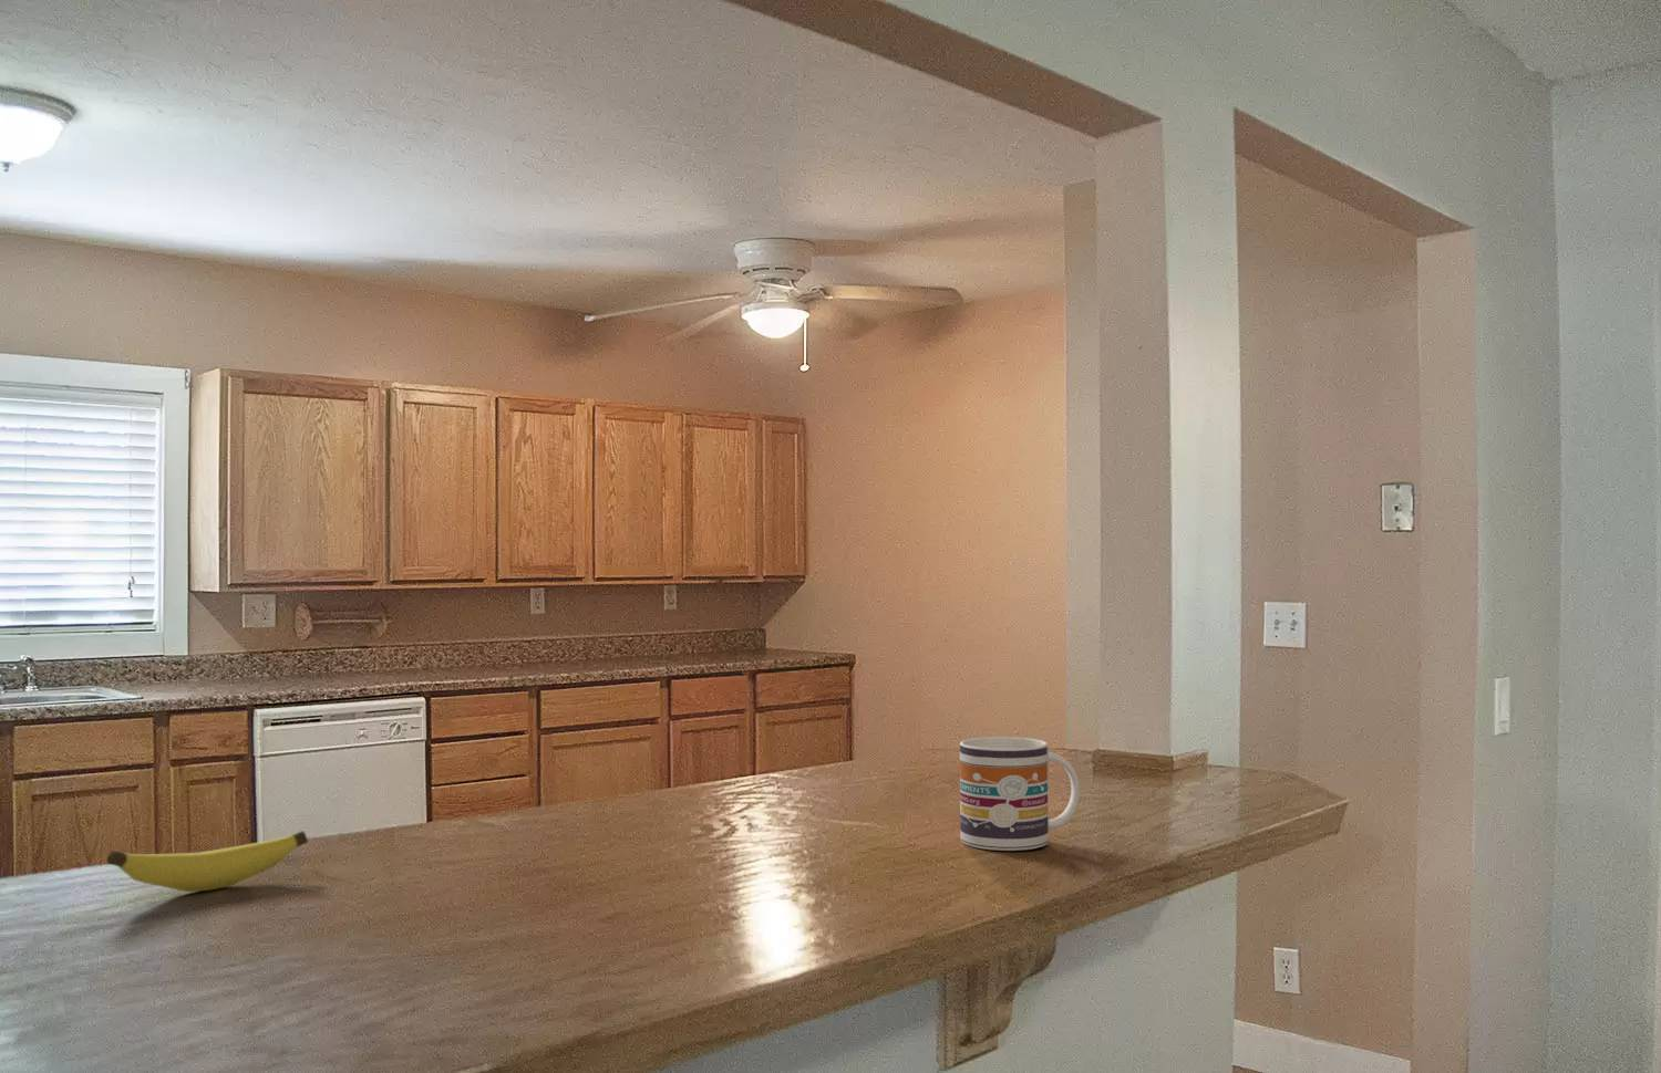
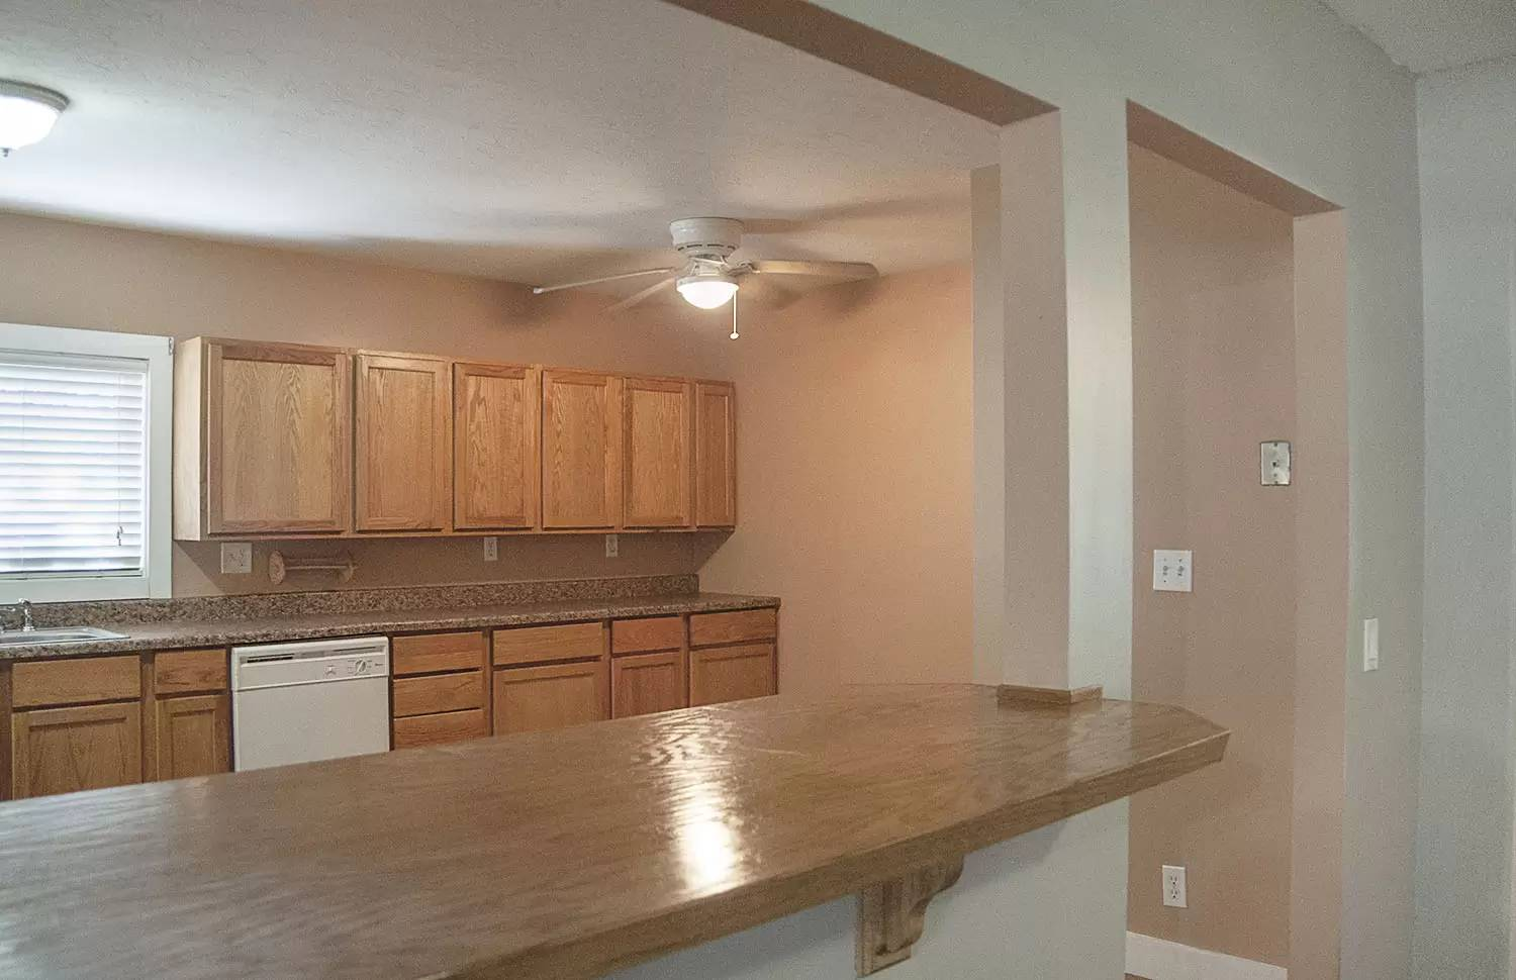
- banana (206, 860)
- mug (1015, 792)
